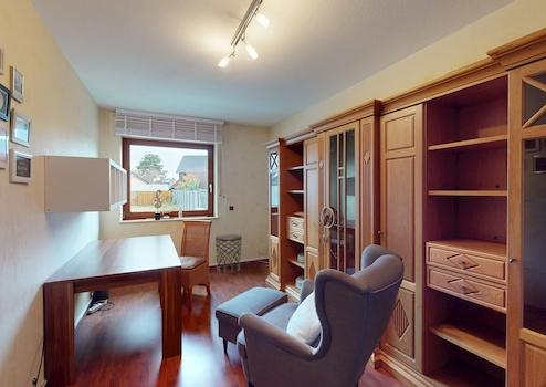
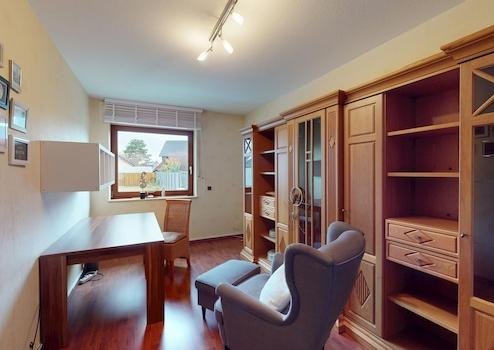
- side table (229, 253)
